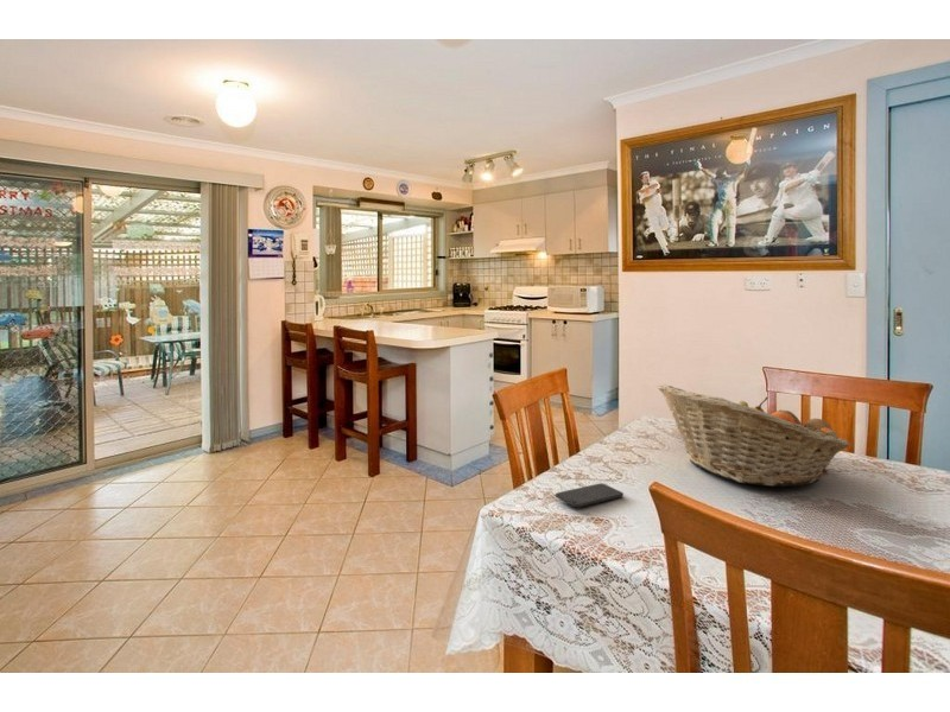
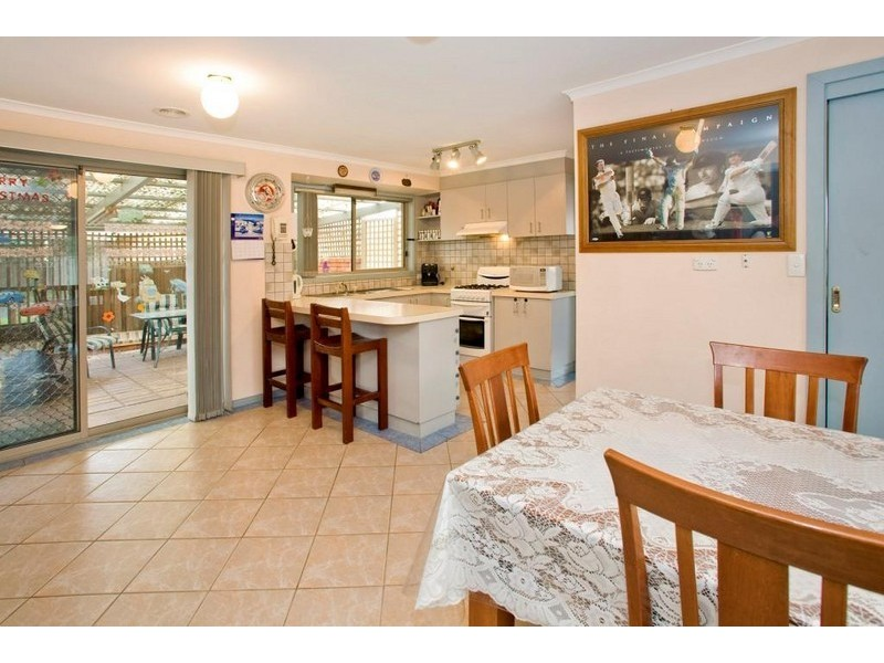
- fruit basket (742, 427)
- smartphone (589, 494)
